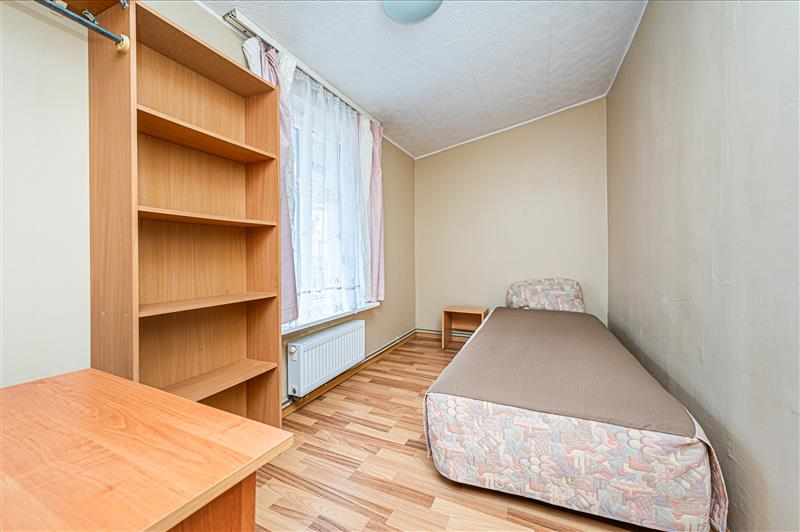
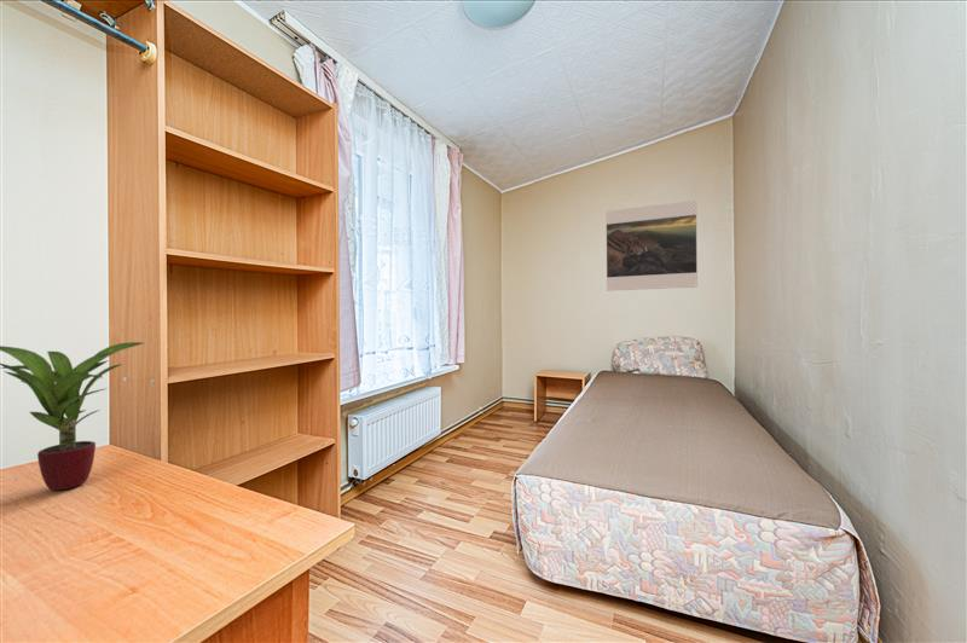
+ potted plant (82, 411)
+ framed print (649, 247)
